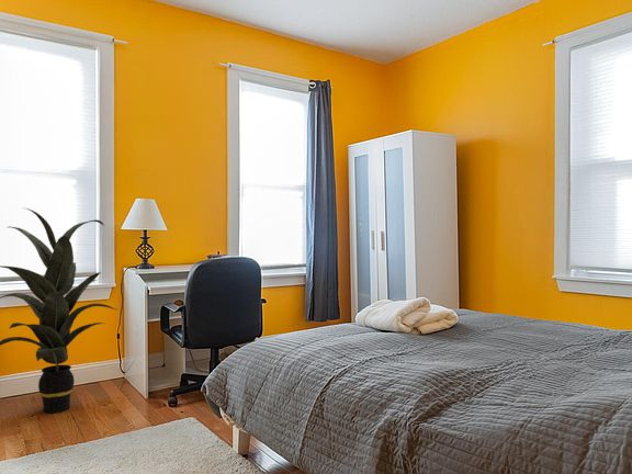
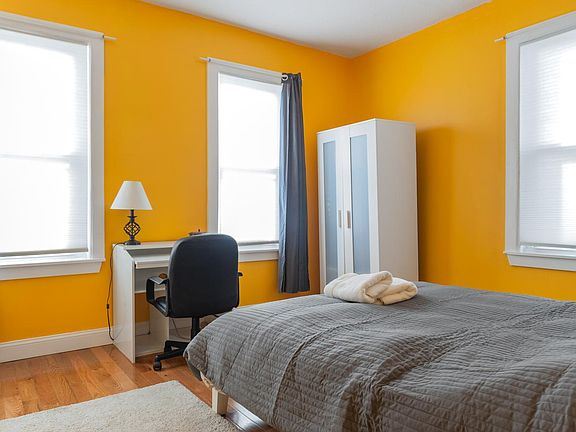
- indoor plant (47, 308)
